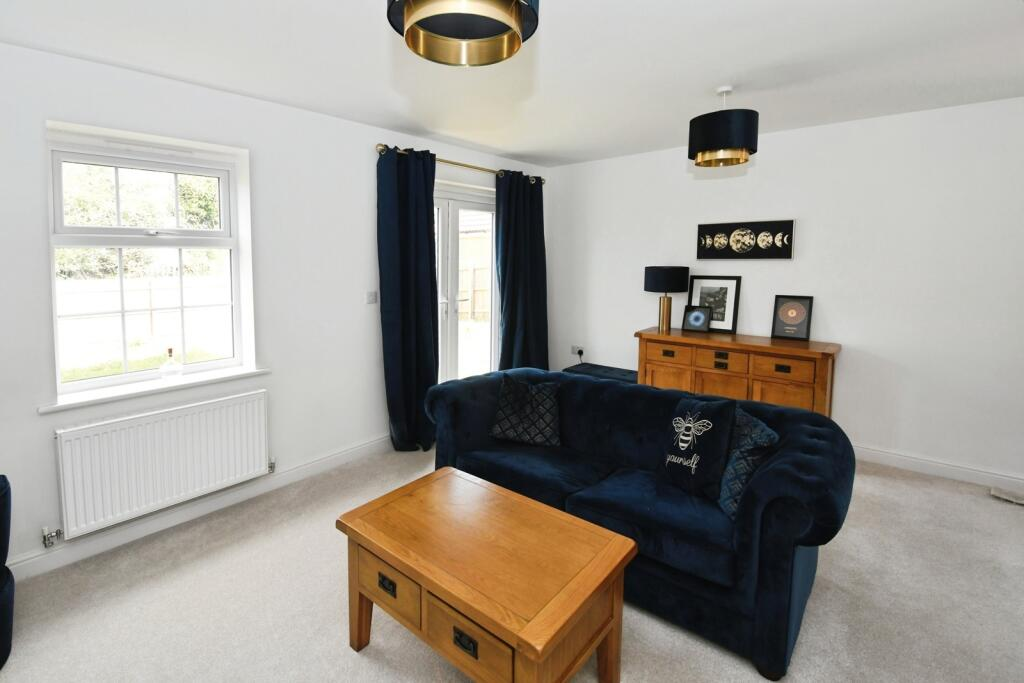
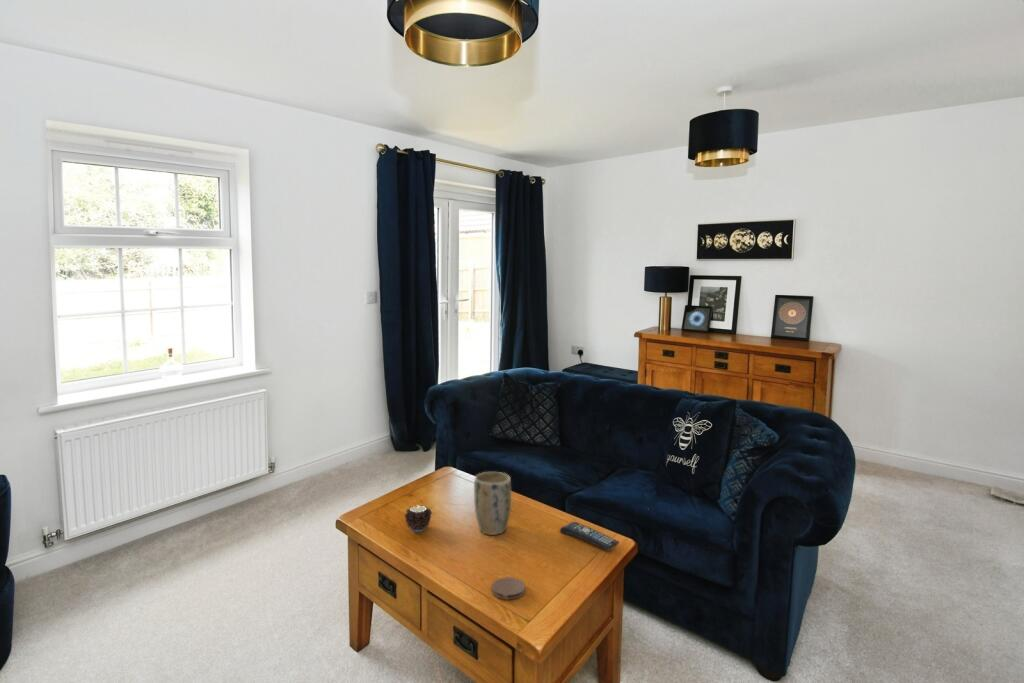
+ candle (418, 516)
+ plant pot (492, 503)
+ coaster (508, 588)
+ remote control (588, 535)
